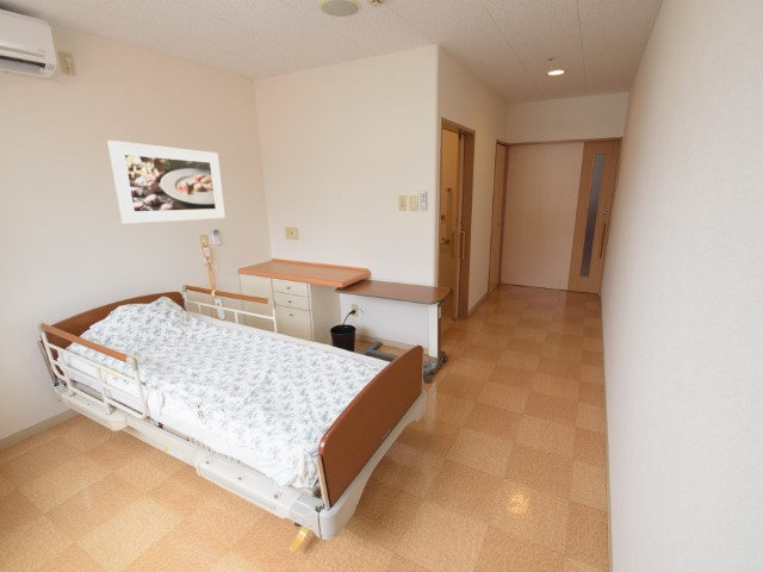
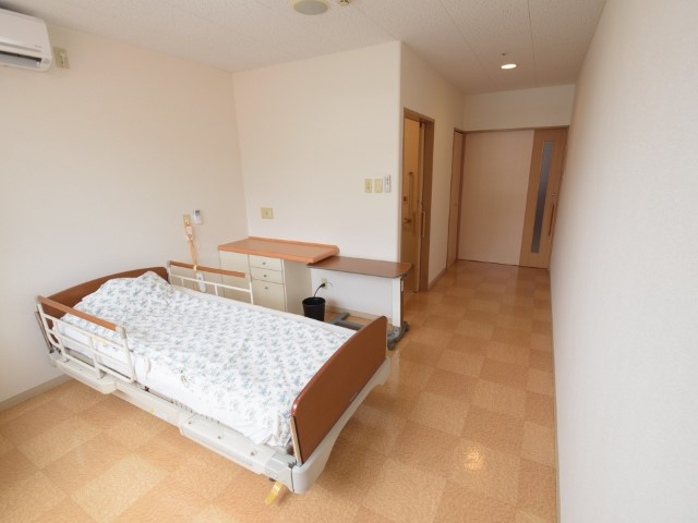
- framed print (174, 185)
